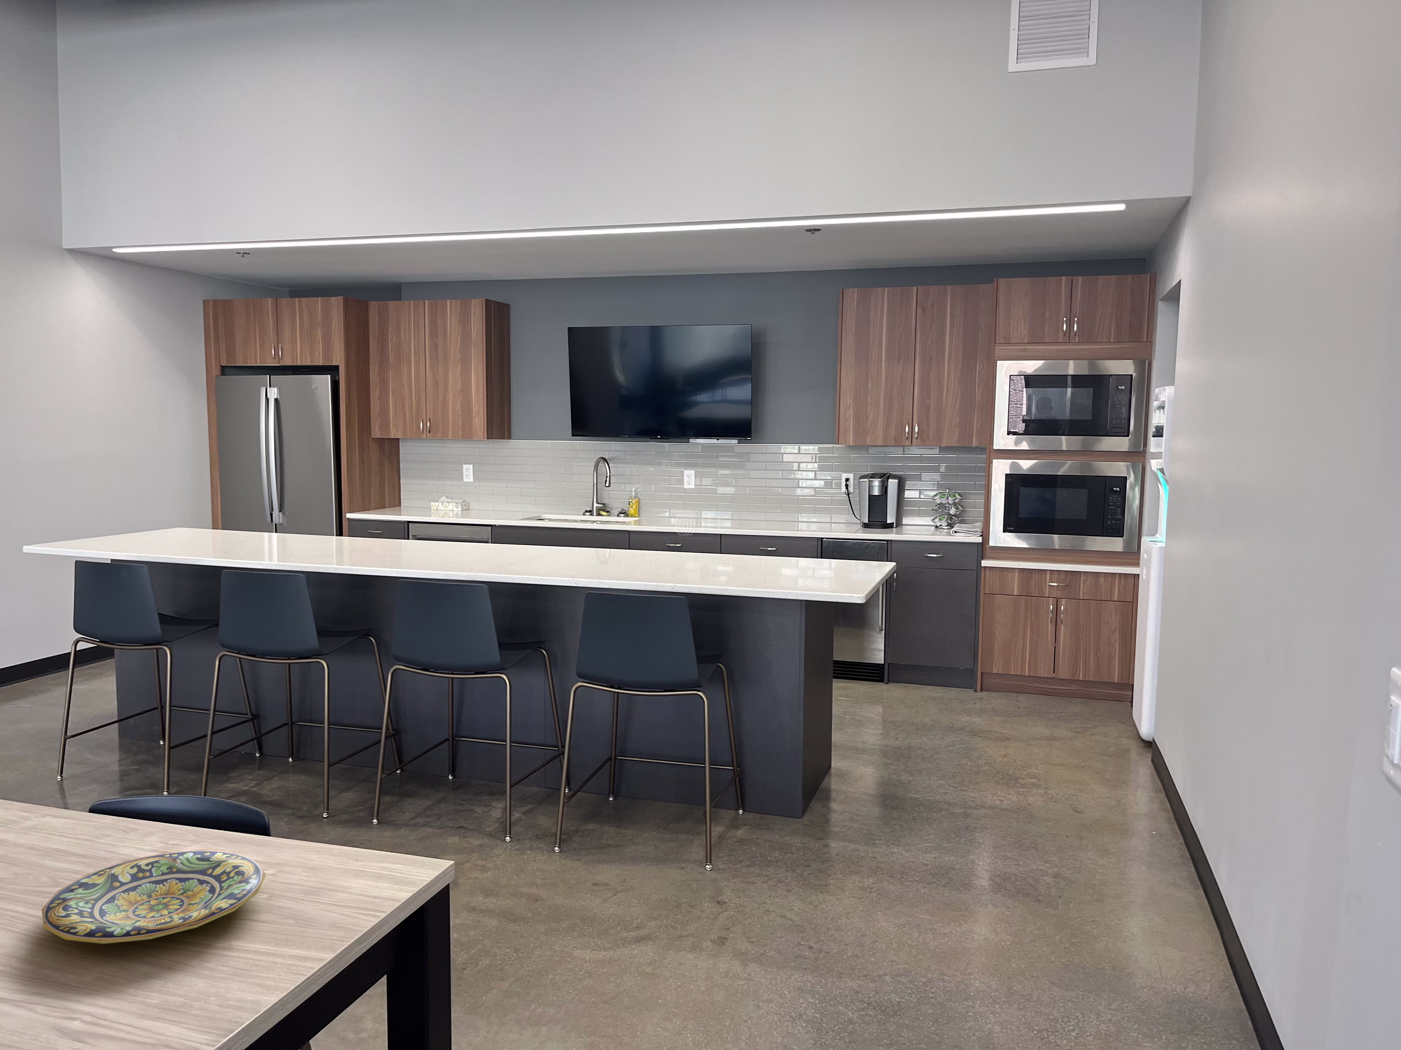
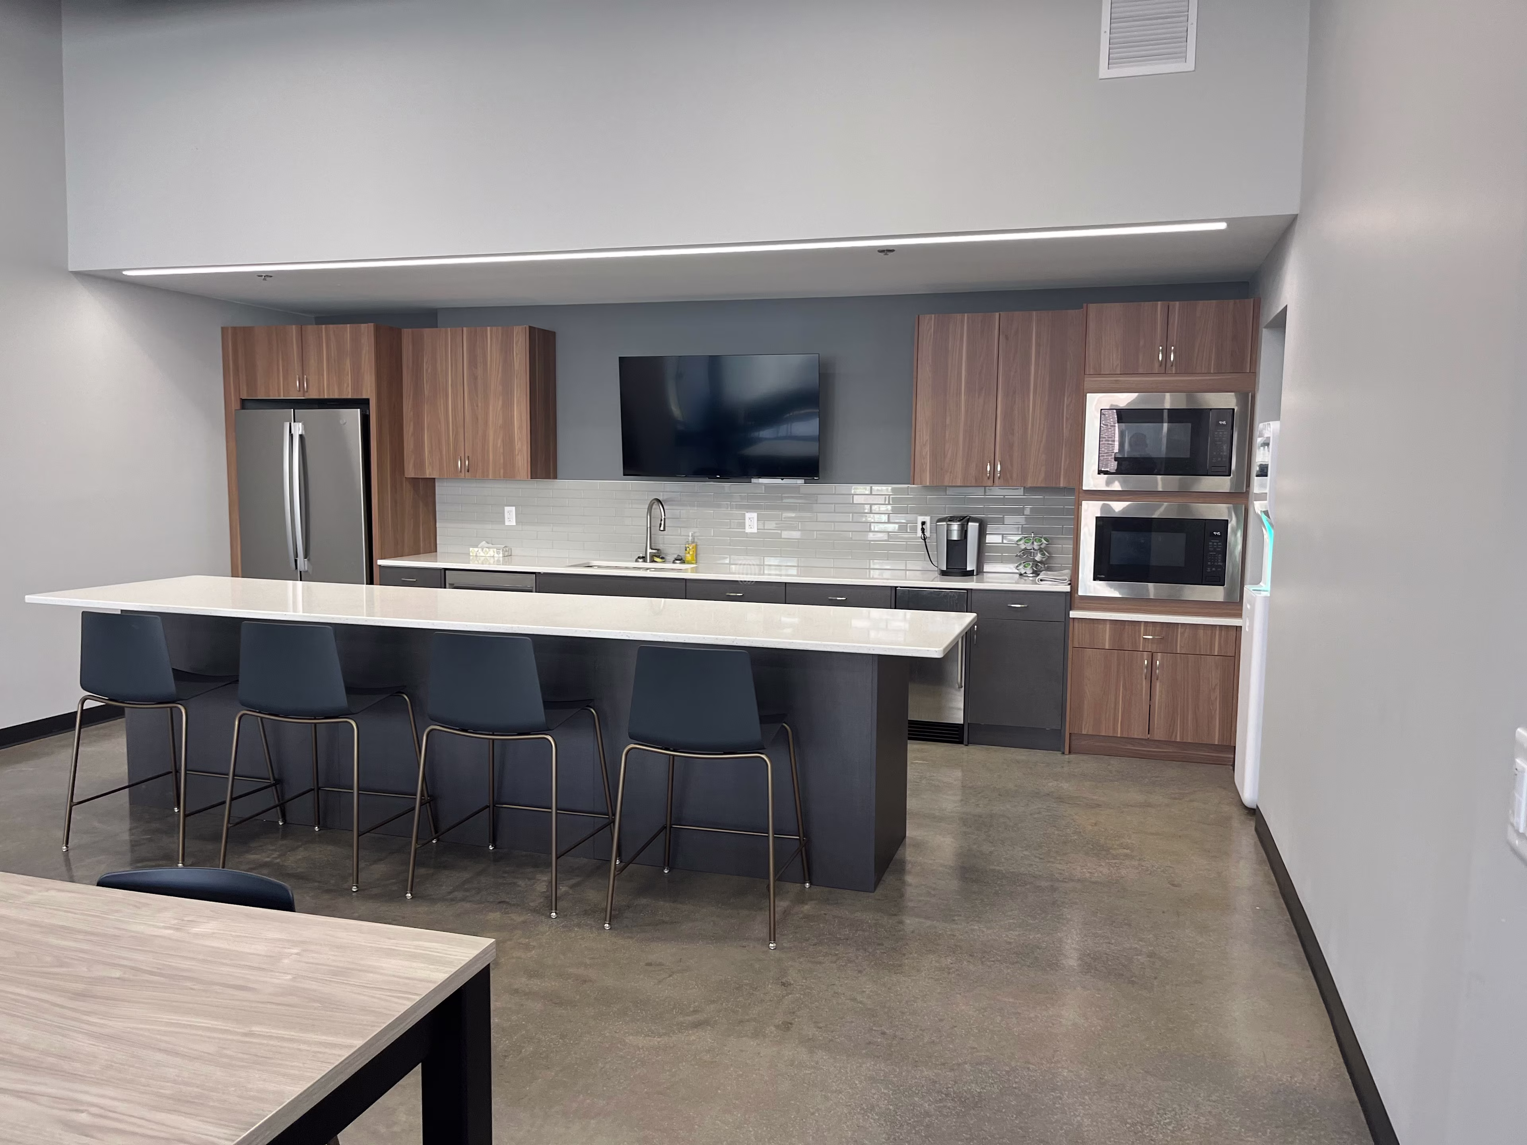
- plate (159, 900)
